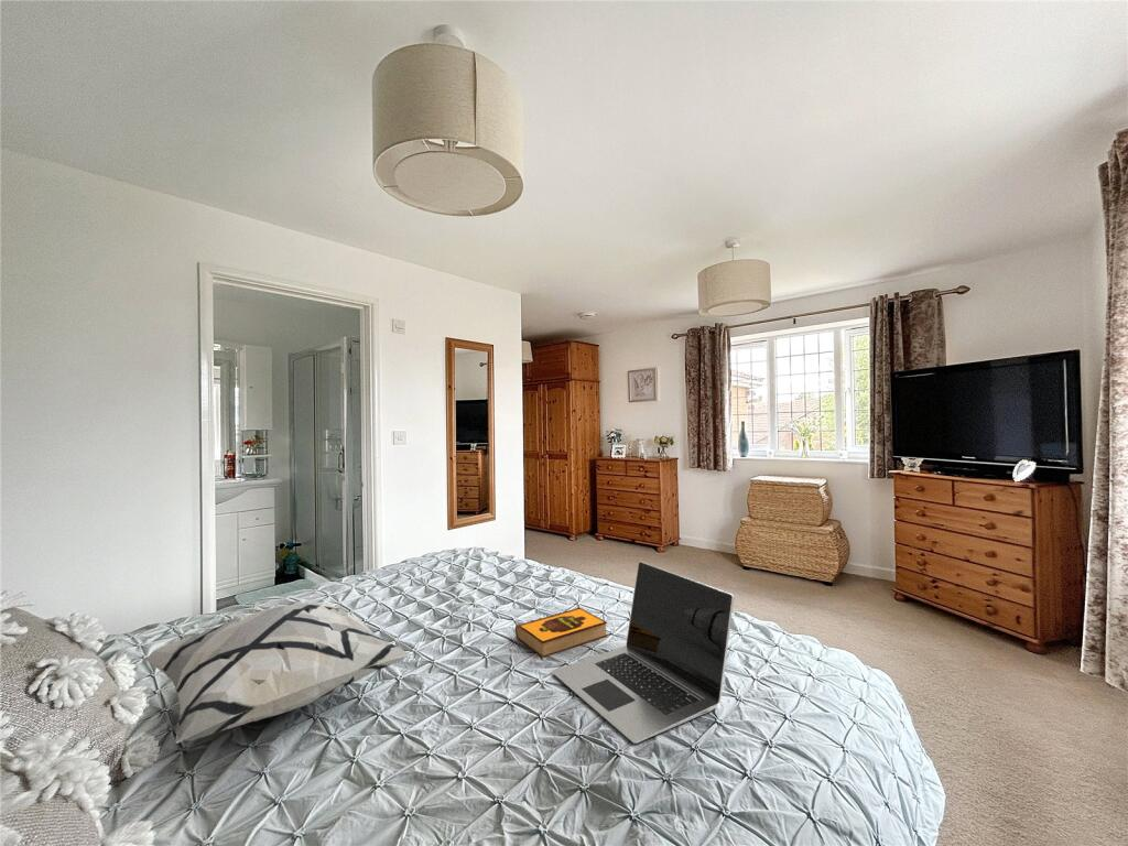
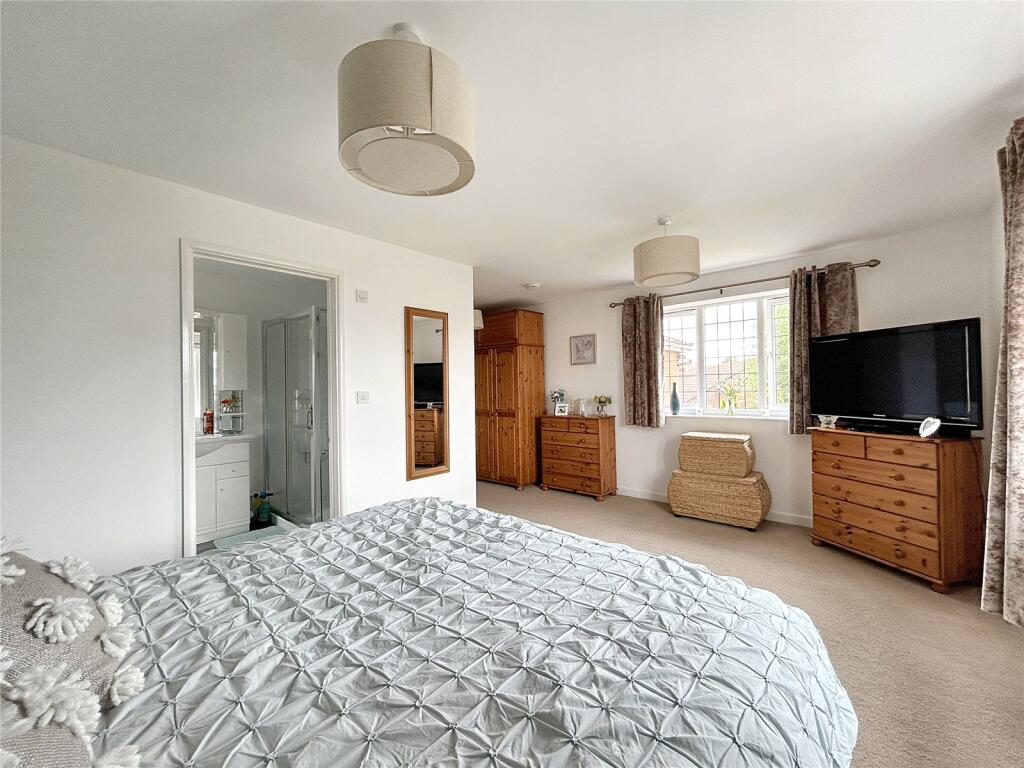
- hardback book (561, 629)
- laptop (637, 636)
- decorative pillow (276, 655)
